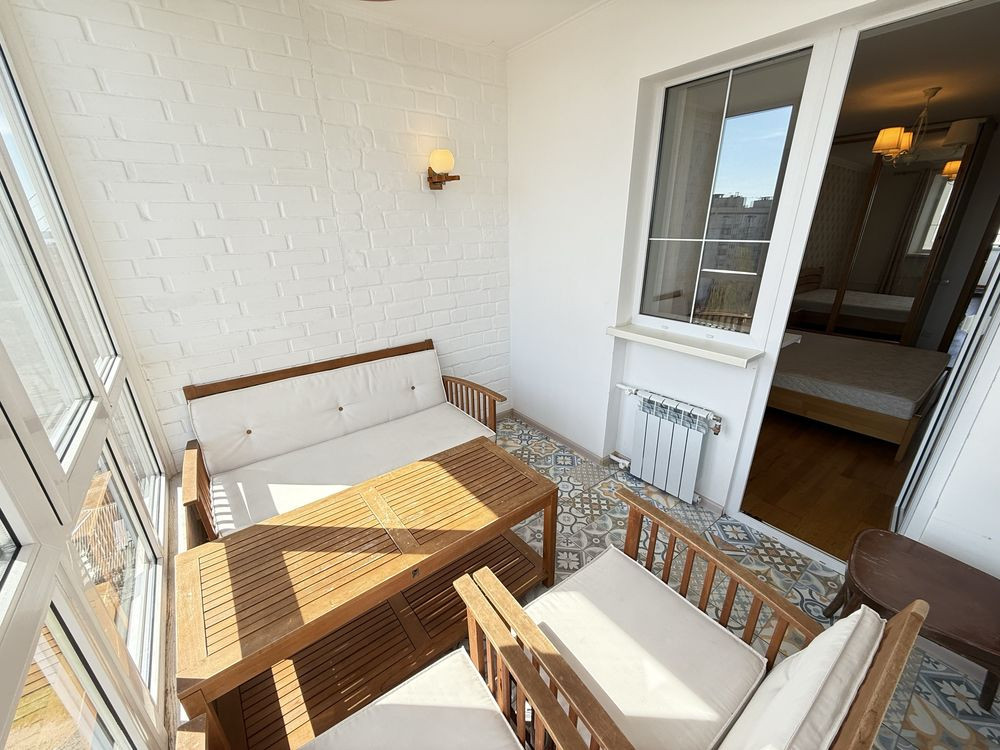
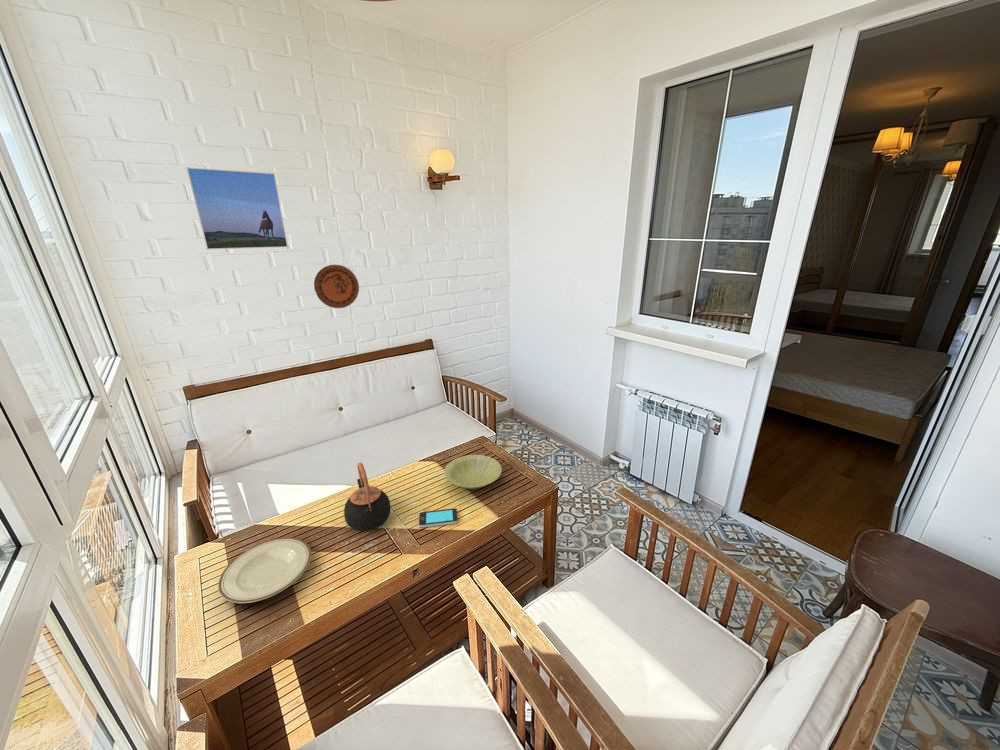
+ teapot (364, 490)
+ plate (267, 570)
+ bowl (473, 474)
+ smartphone (438, 517)
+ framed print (241, 210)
+ decorative plate (337, 286)
